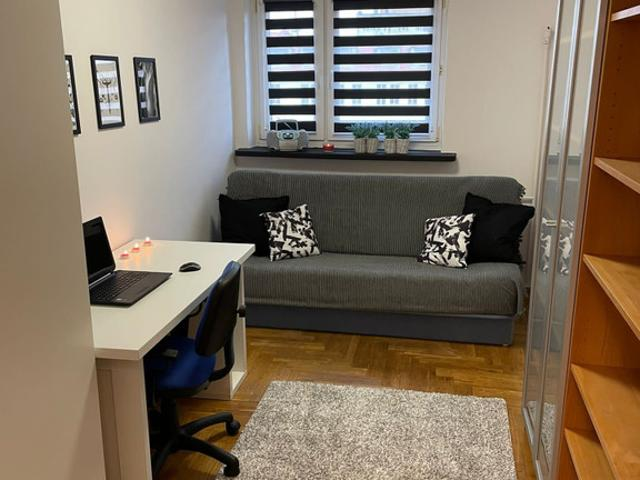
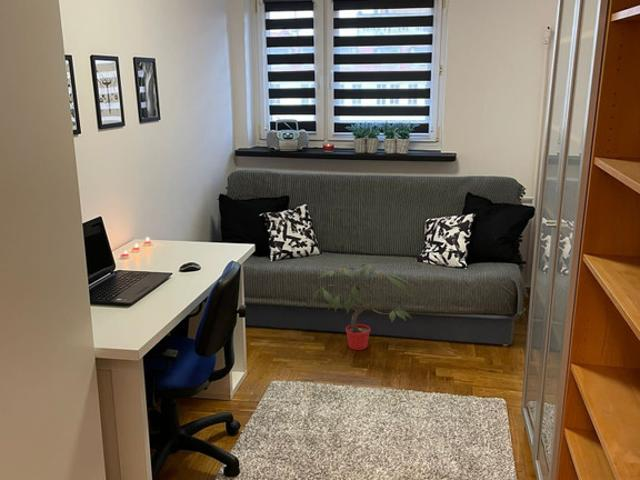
+ potted plant (361, 307)
